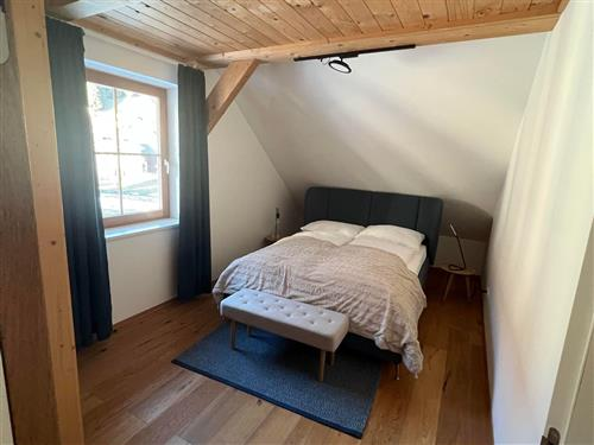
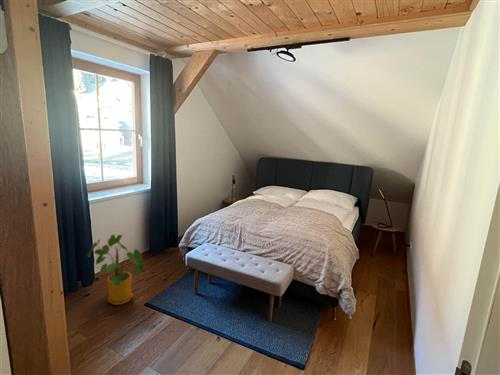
+ house plant (116, 271)
